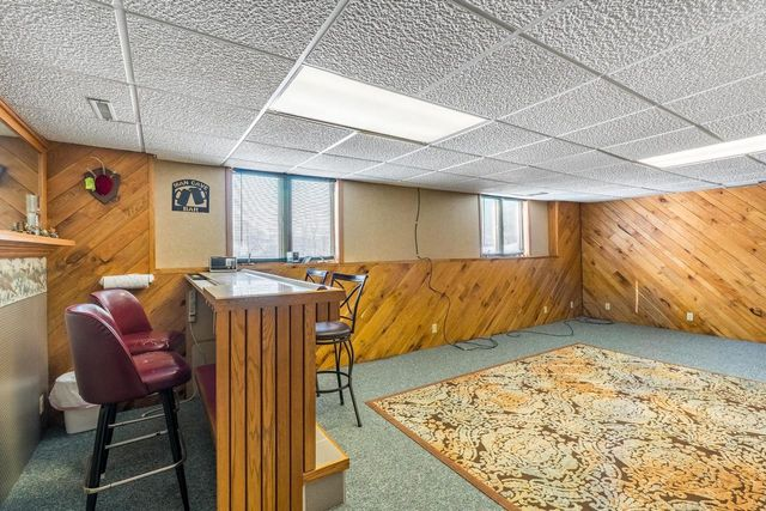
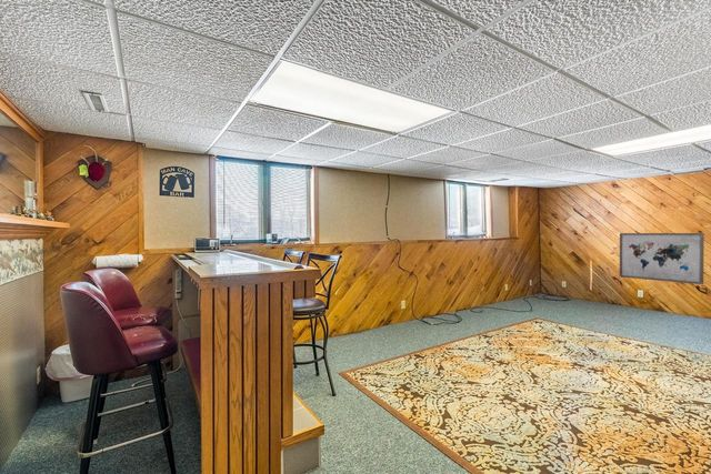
+ wall art (658, 256)
